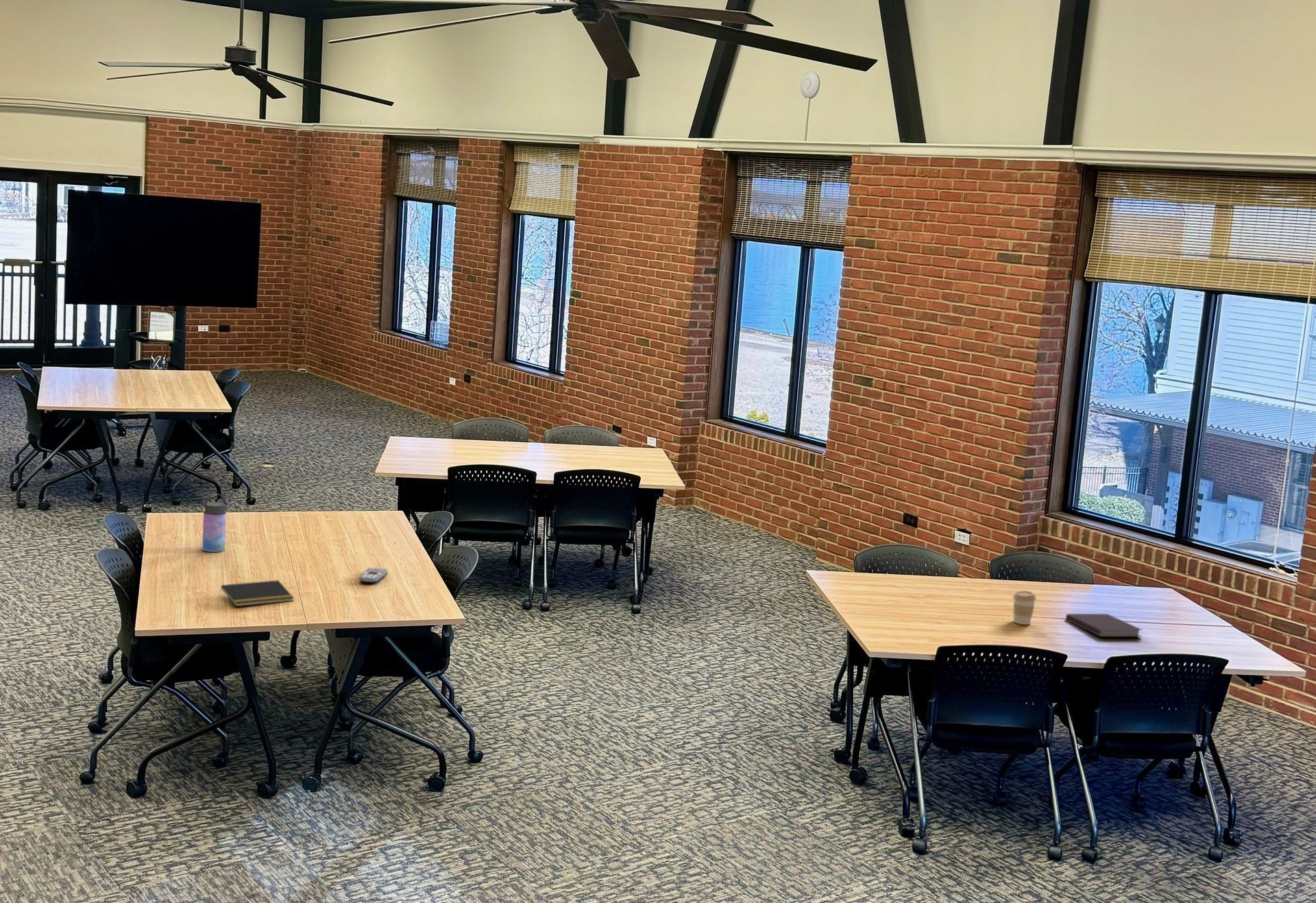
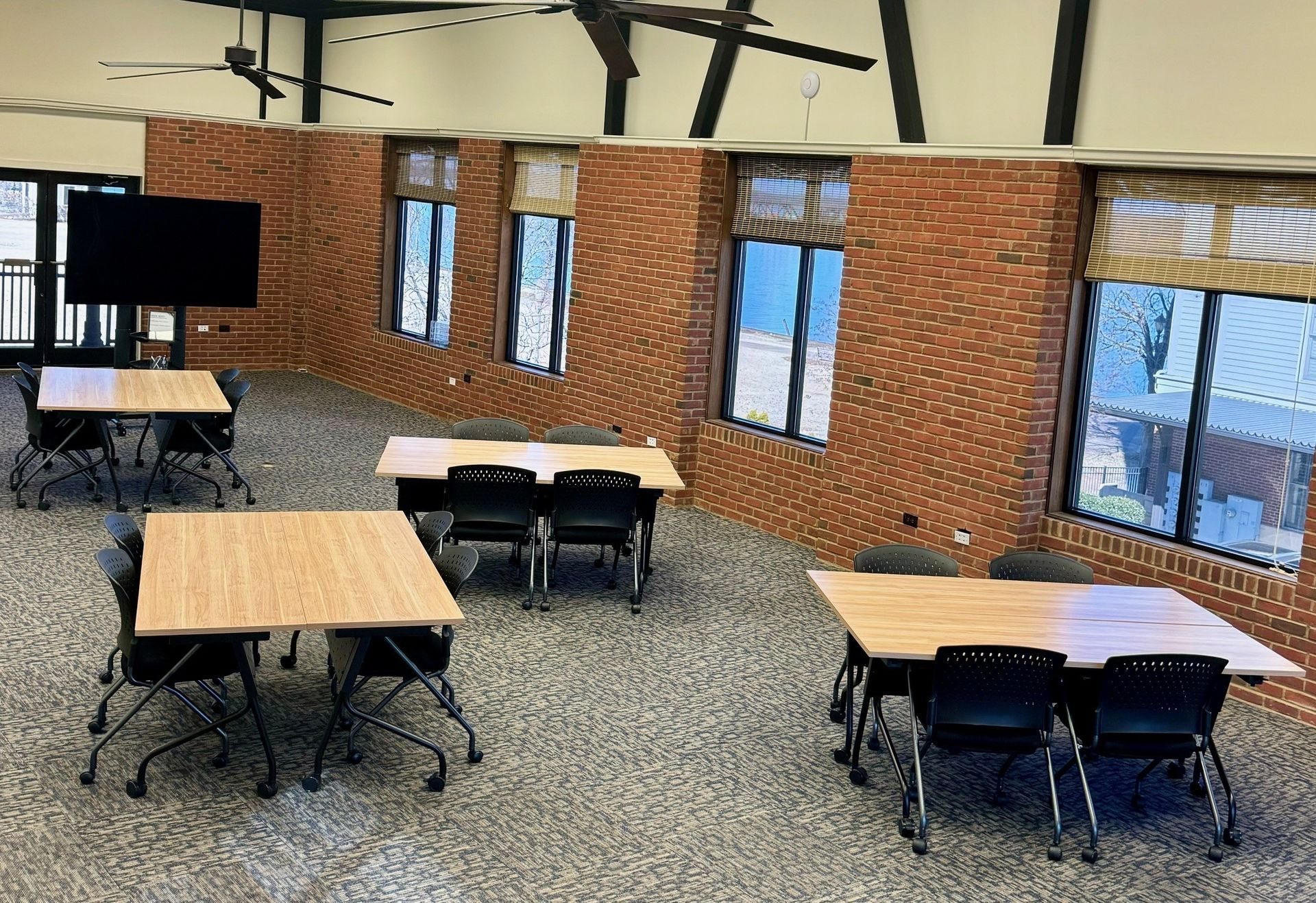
- remote control (372, 575)
- water bottle (214, 521)
- coffee cup (1023, 607)
- notebook (1104, 625)
- notepad (257, 592)
